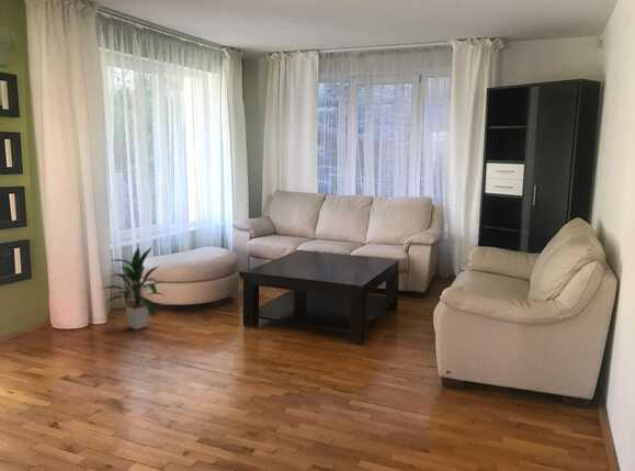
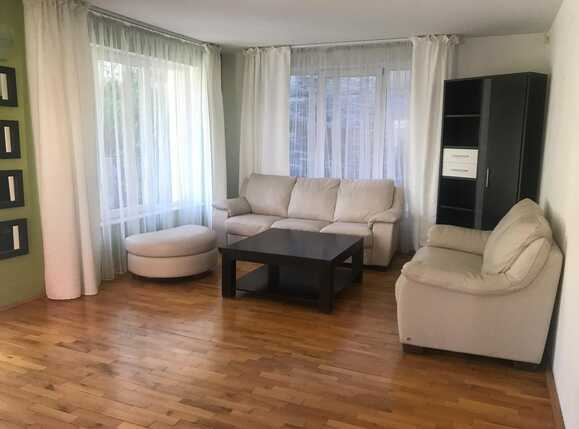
- indoor plant (136, 288)
